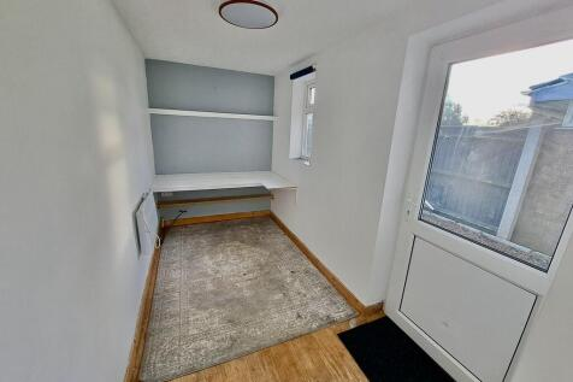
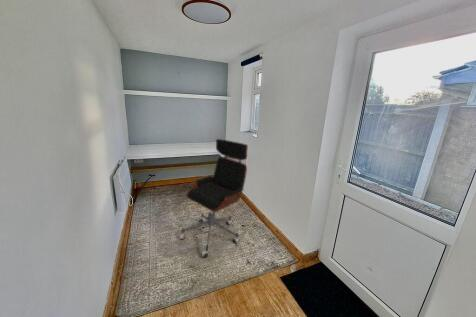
+ office chair (212, 191)
